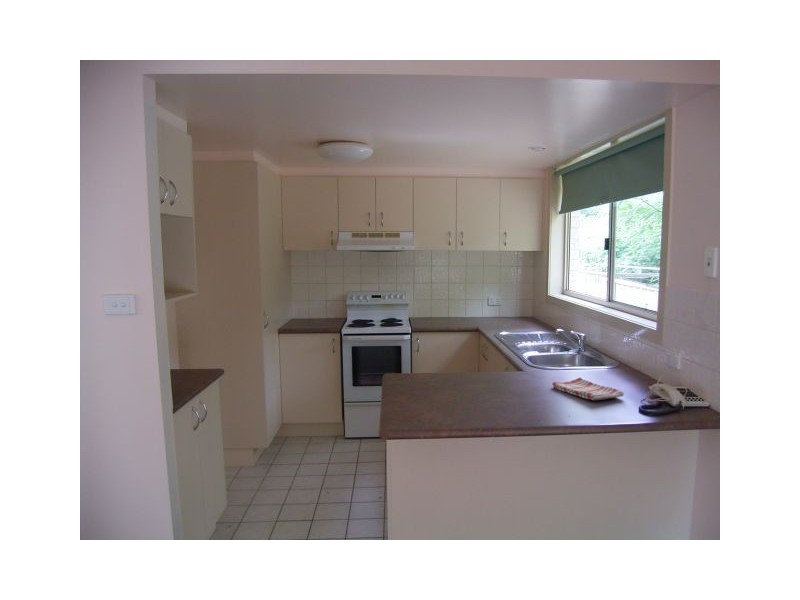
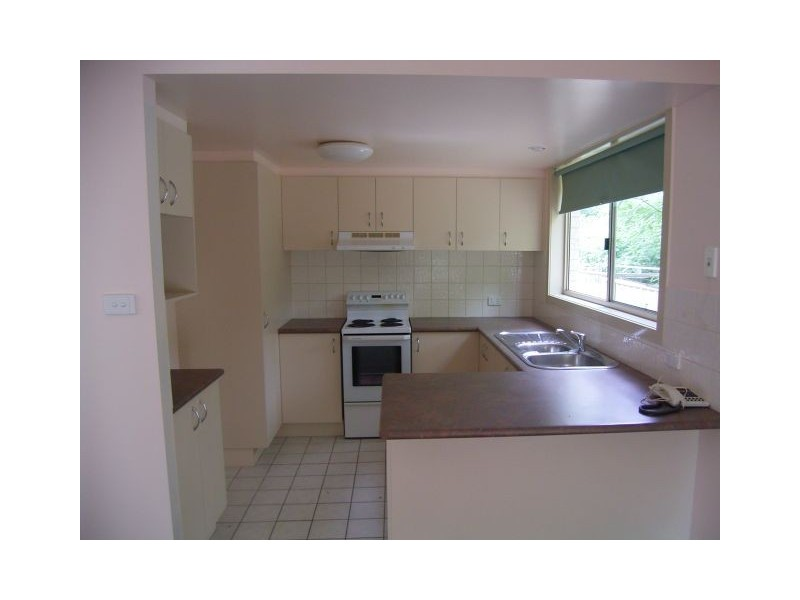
- dish towel (586, 388)
